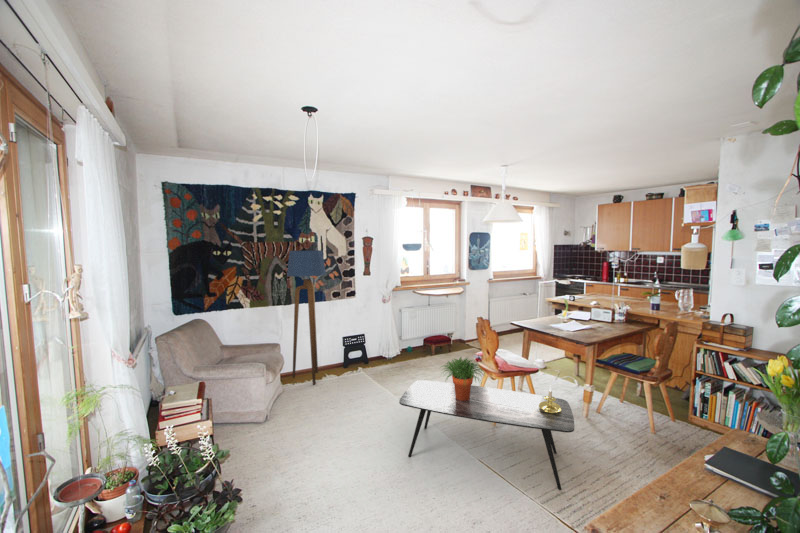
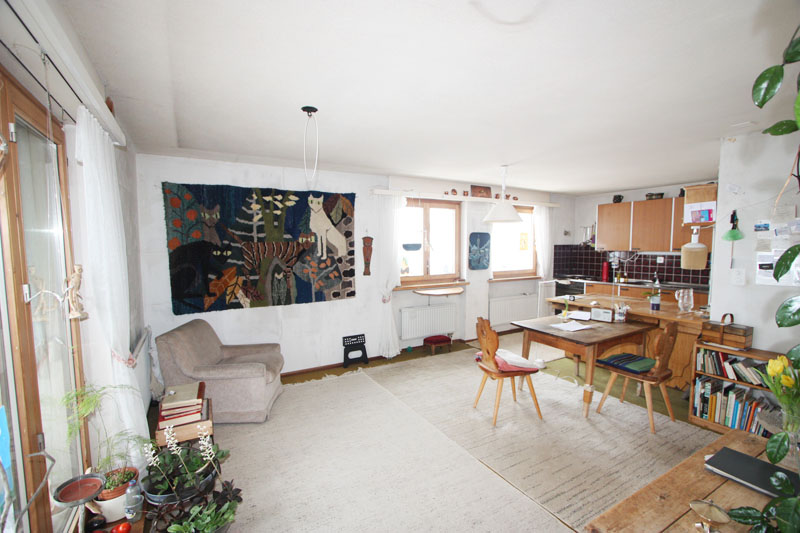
- floor lamp (309, 315)
- coffee table (482, 420)
- potted plant (463, 377)
- candle holder (550, 397)
